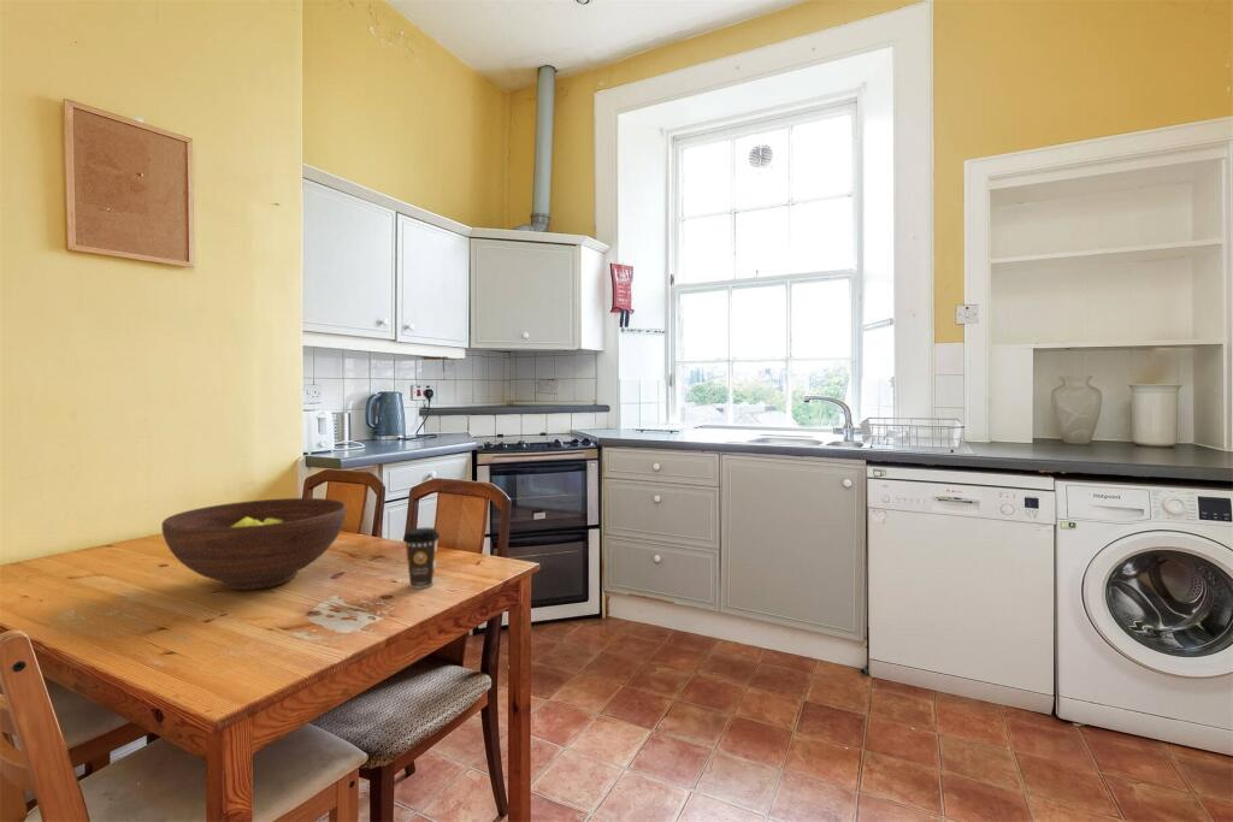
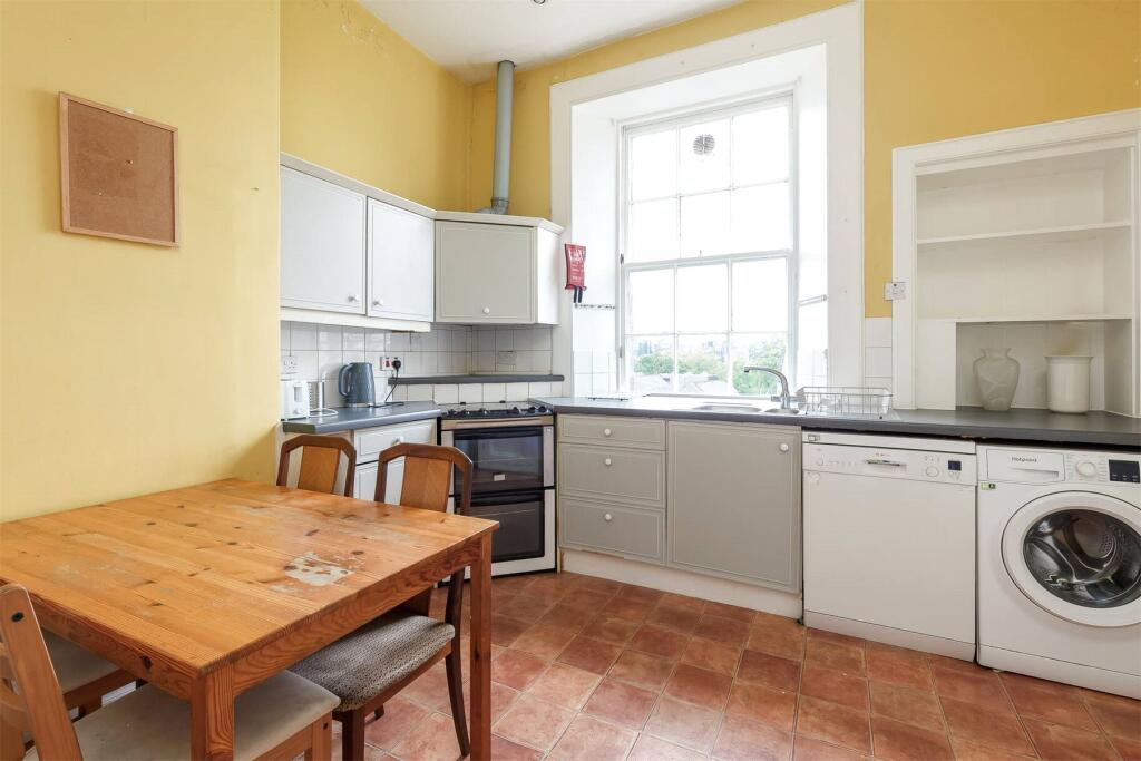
- coffee cup (421, 557)
- fruit bowl (261, 546)
